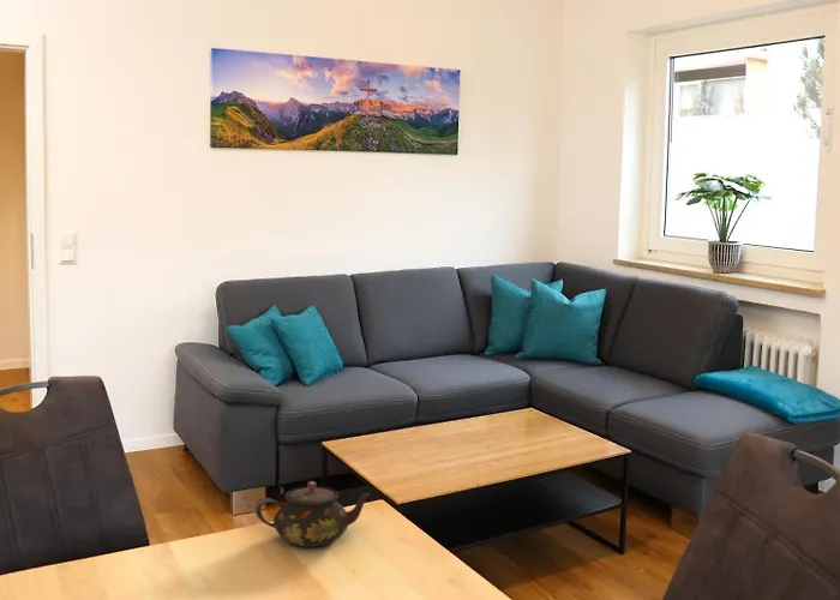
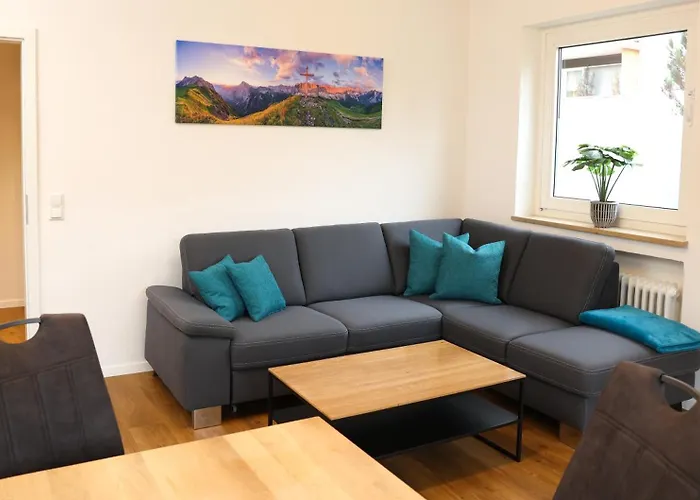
- teapot (312, 510)
